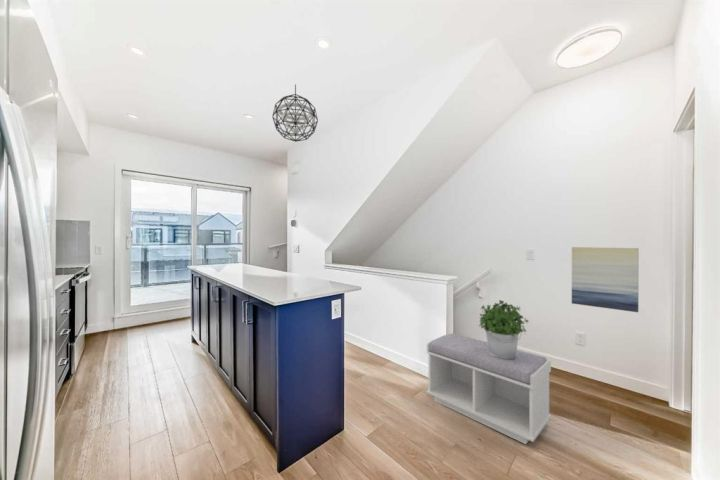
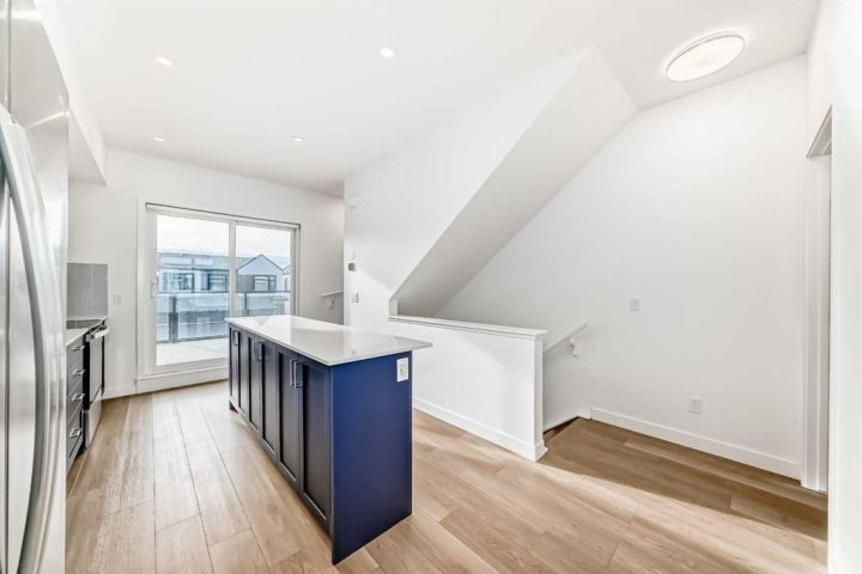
- bench (483, 379)
- wall art (603, 277)
- potted plant (504, 328)
- pendant light (295, 112)
